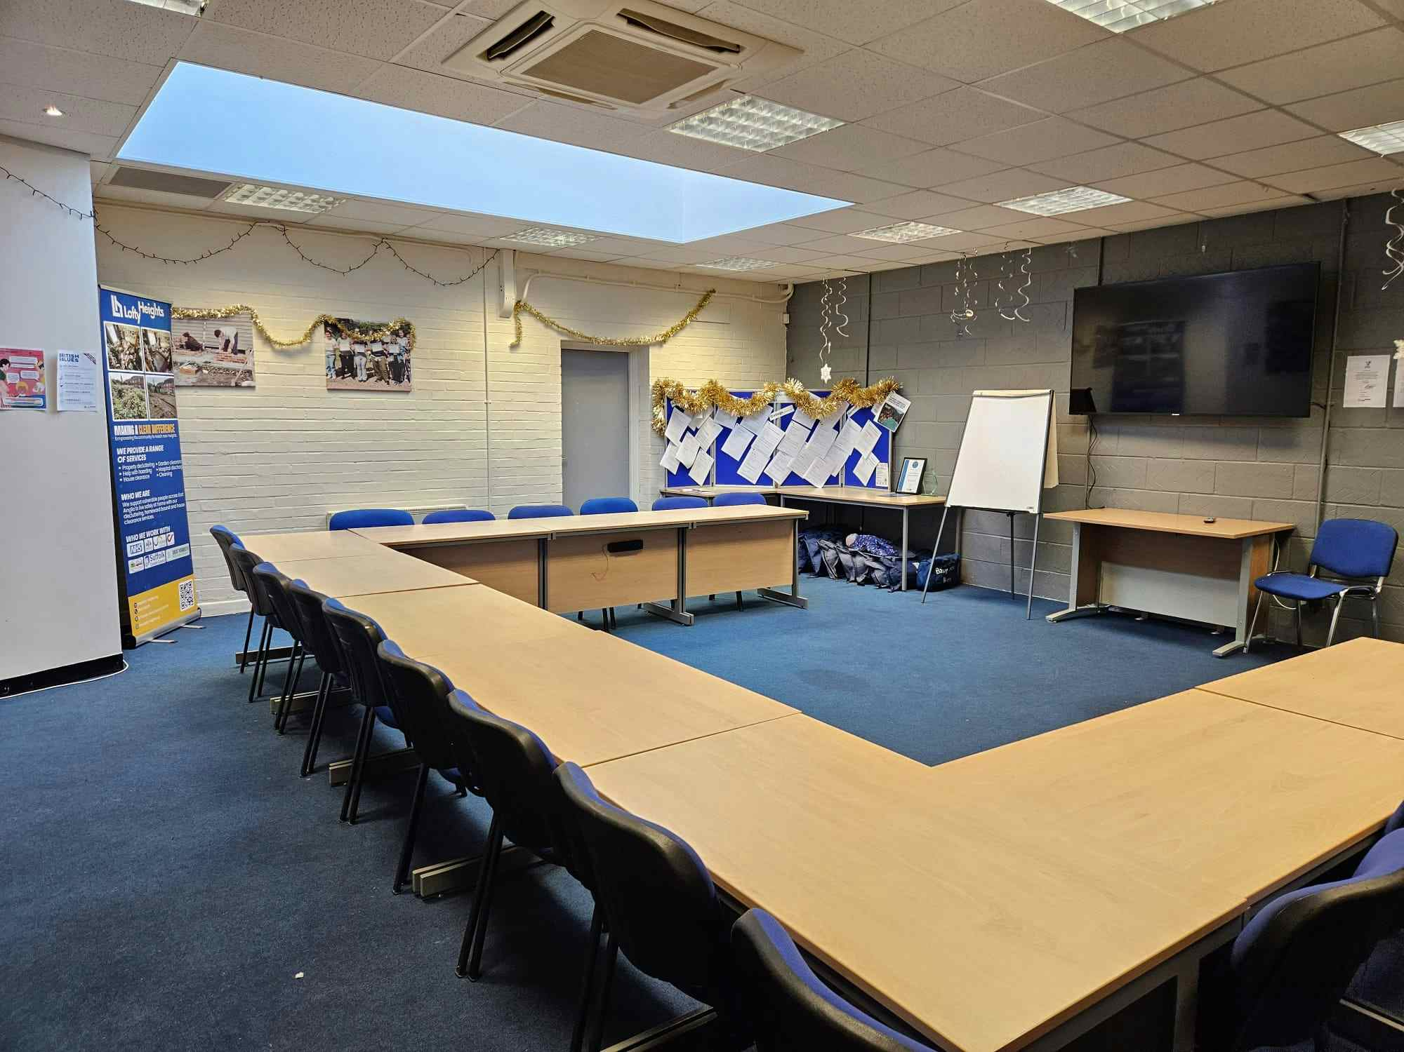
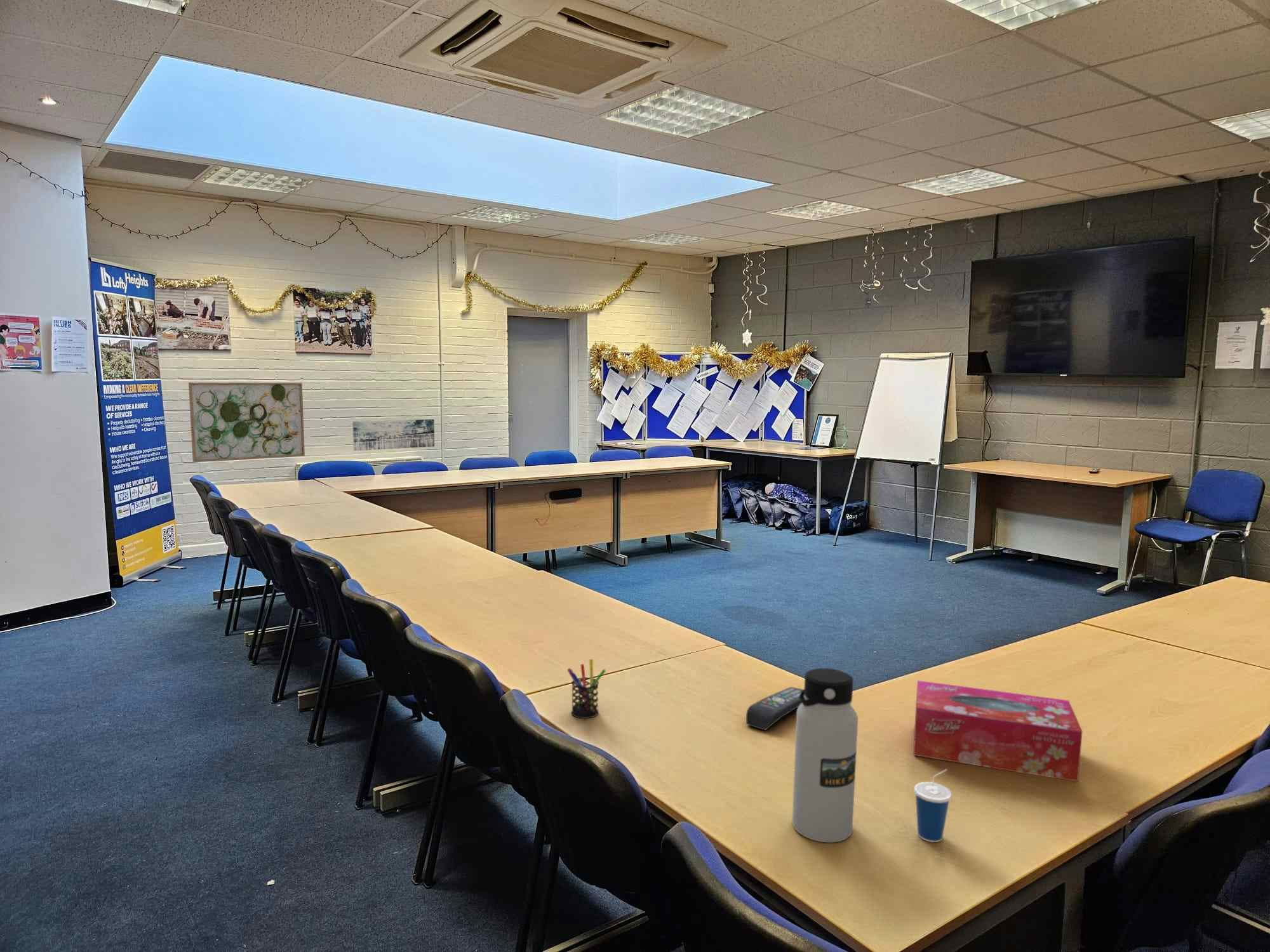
+ water bottle (825, 751)
+ wall art (250, 421)
+ wall art (395, 434)
+ cup (932, 800)
+ pen holder (587, 687)
+ remote control (780, 704)
+ tissue box (992, 727)
